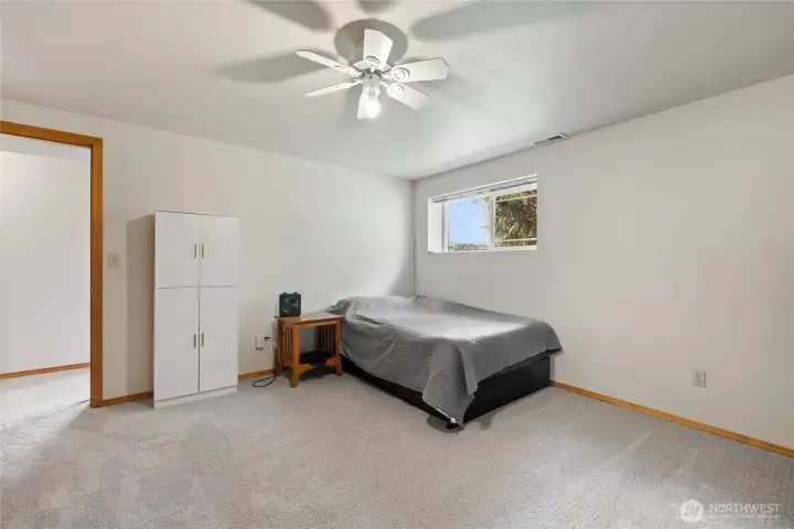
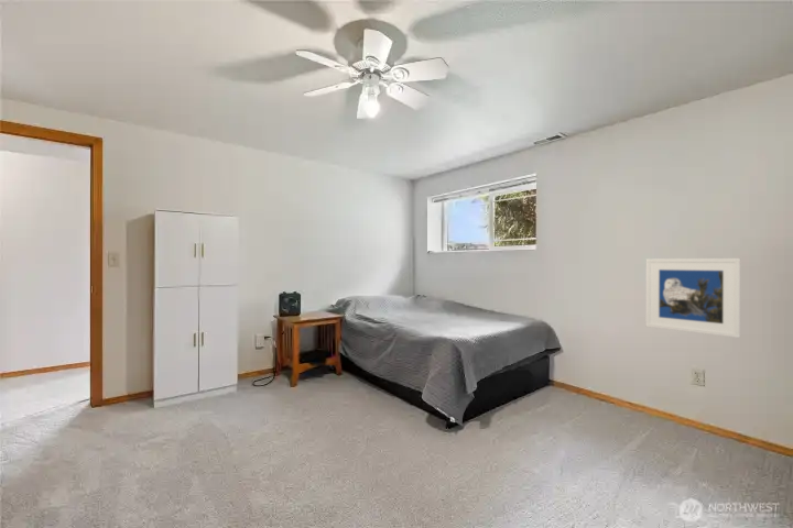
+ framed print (689, 295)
